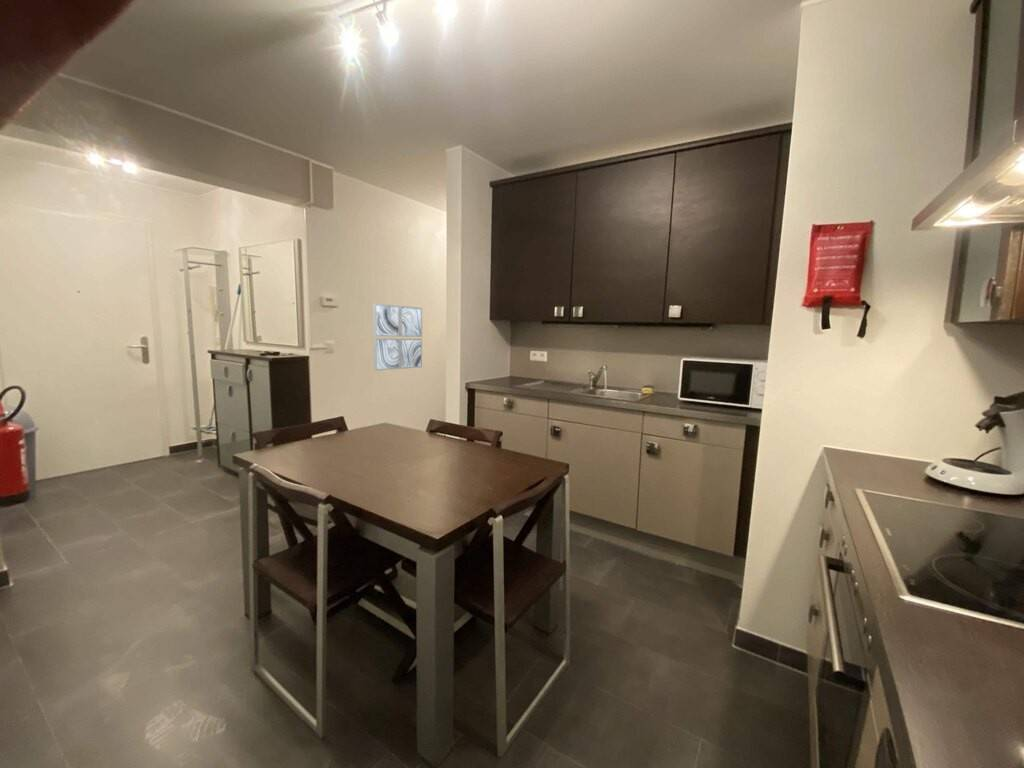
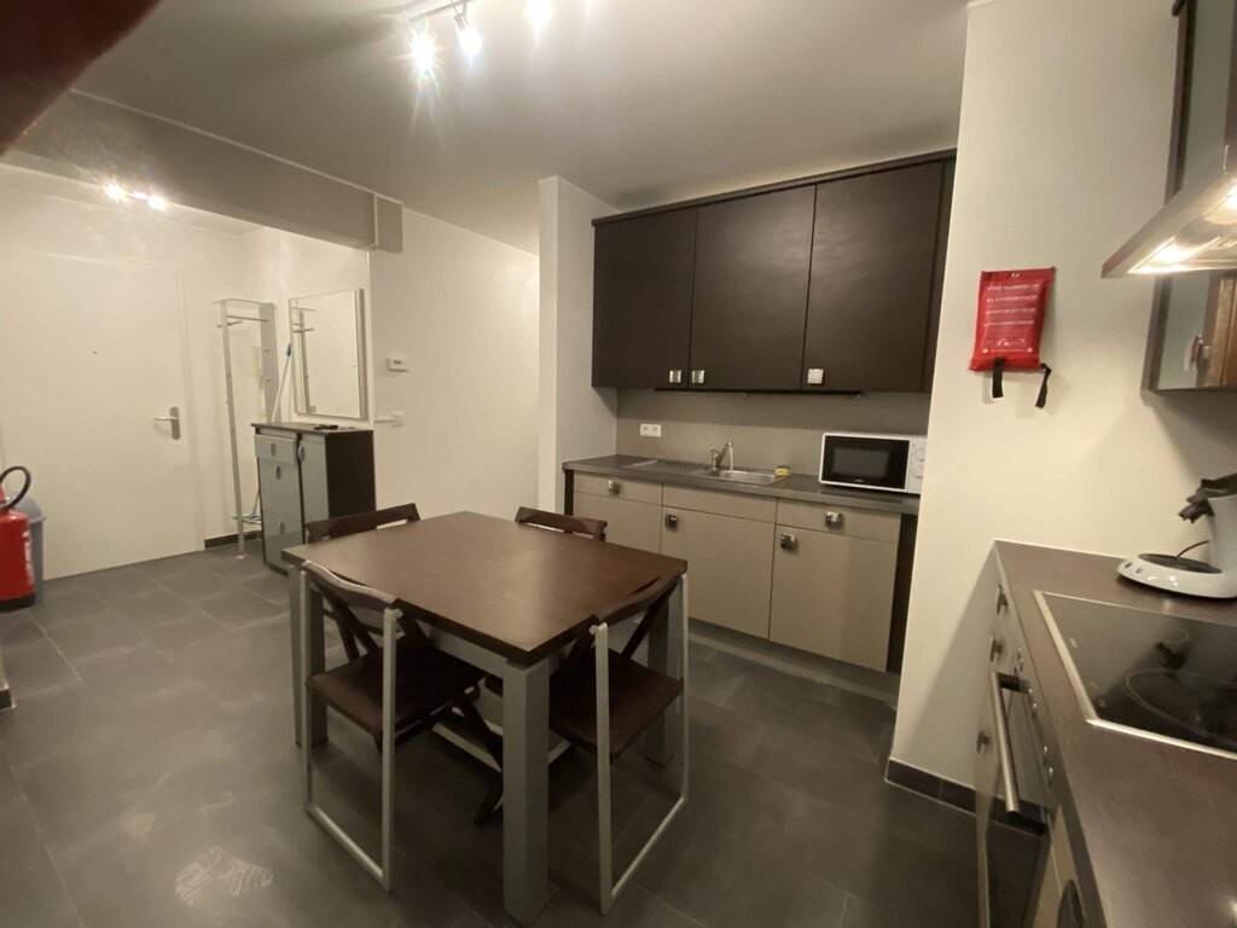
- wall art (399, 338)
